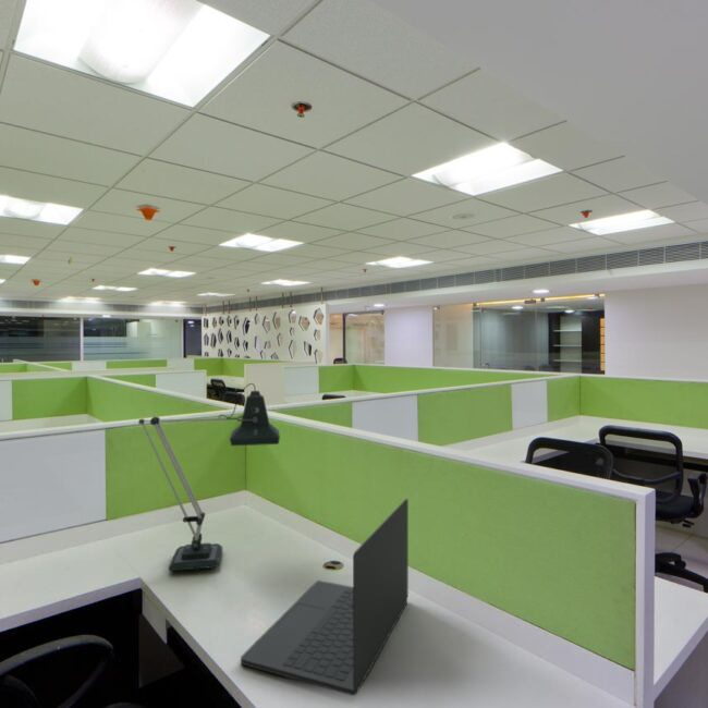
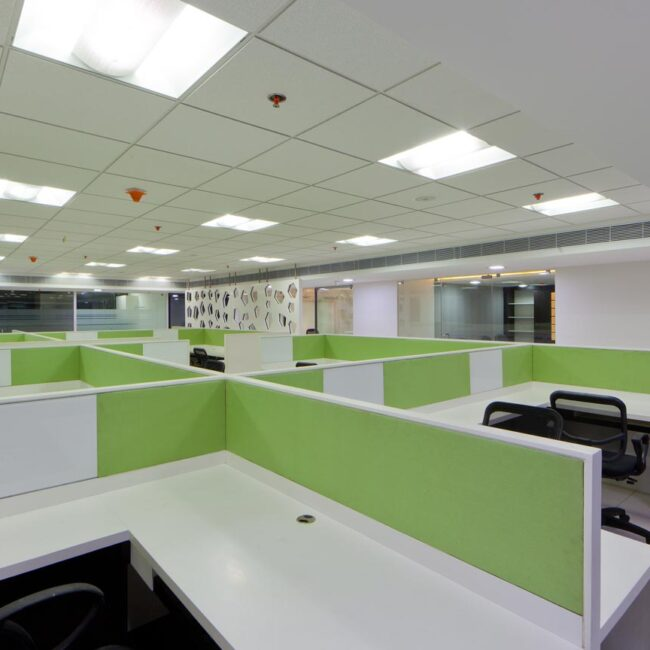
- desk lamp (186, 479)
- laptop (332, 583)
